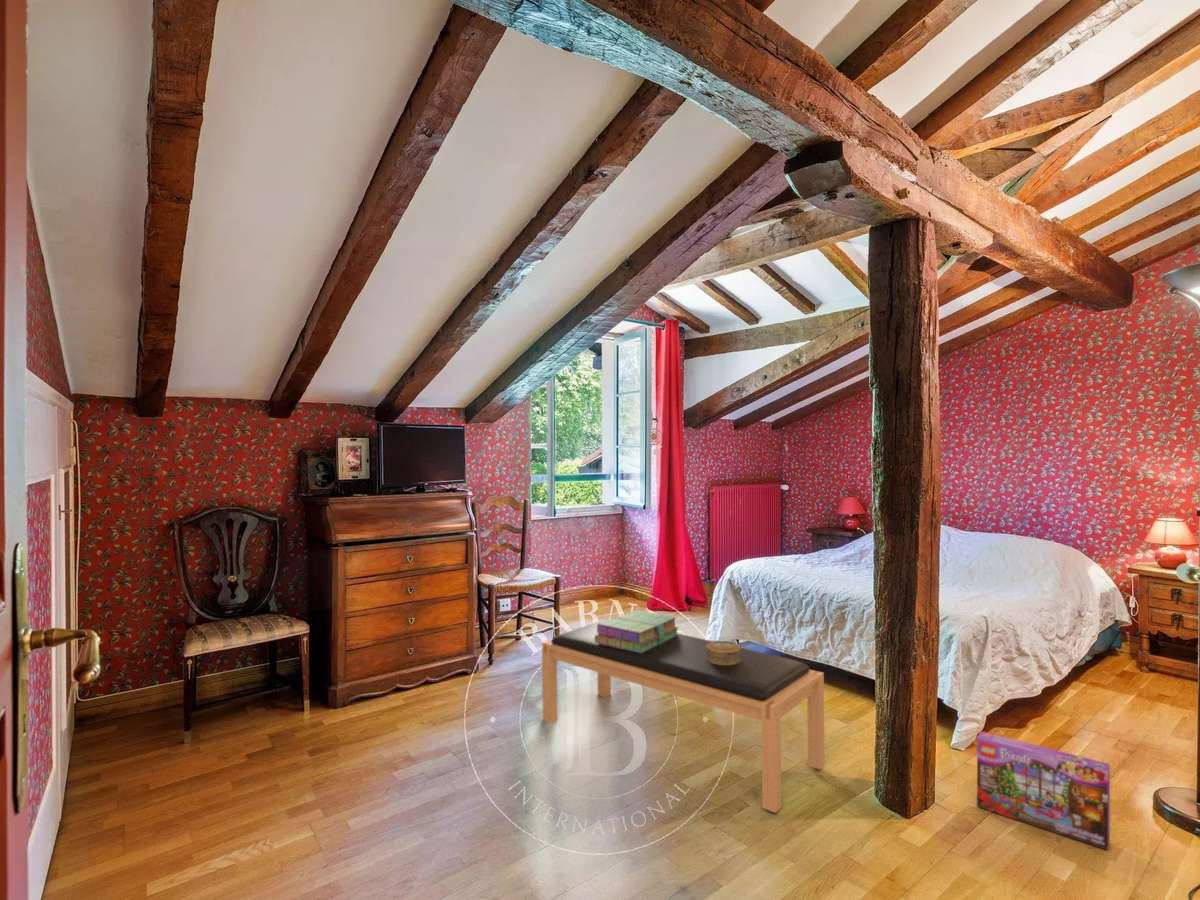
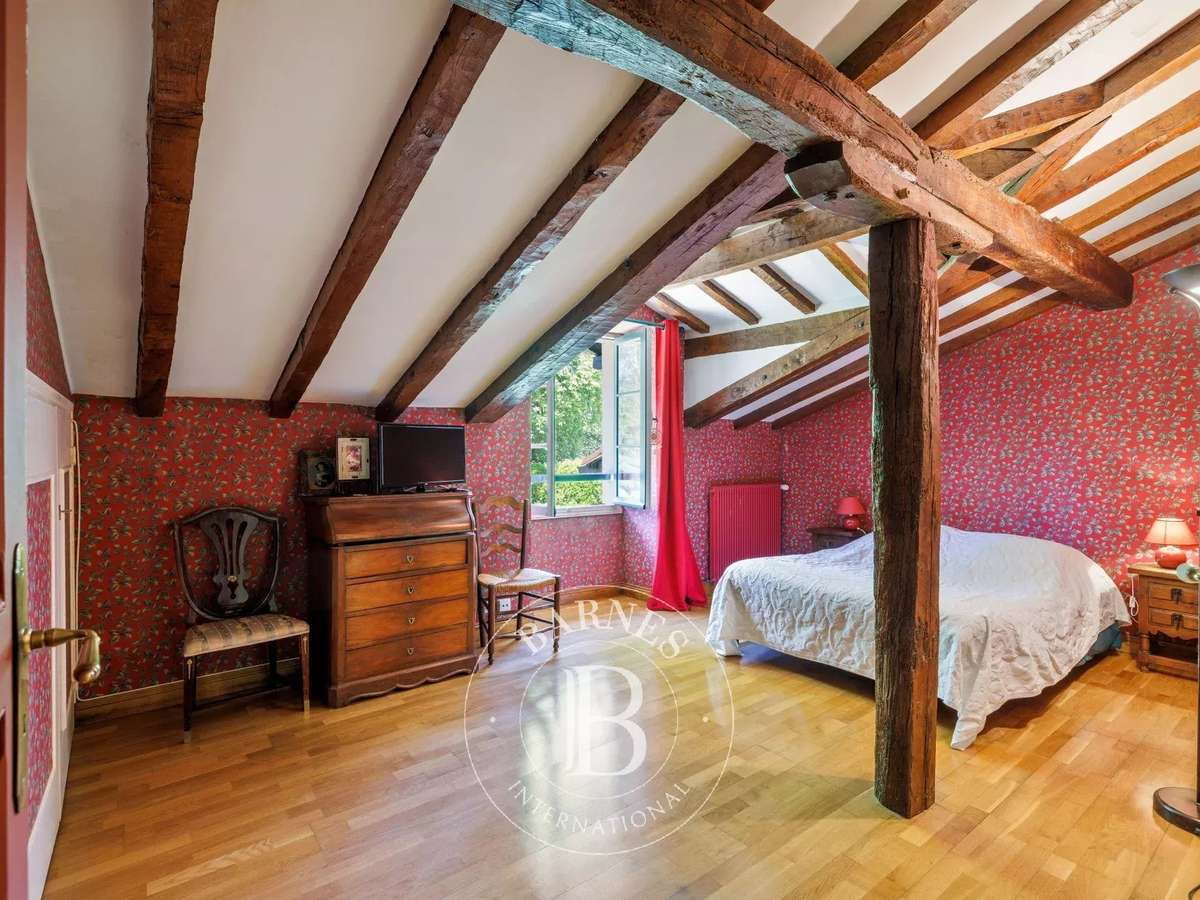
- bench (671, 693)
- decorative box (723, 651)
- stack of books (637, 629)
- box (1040, 786)
